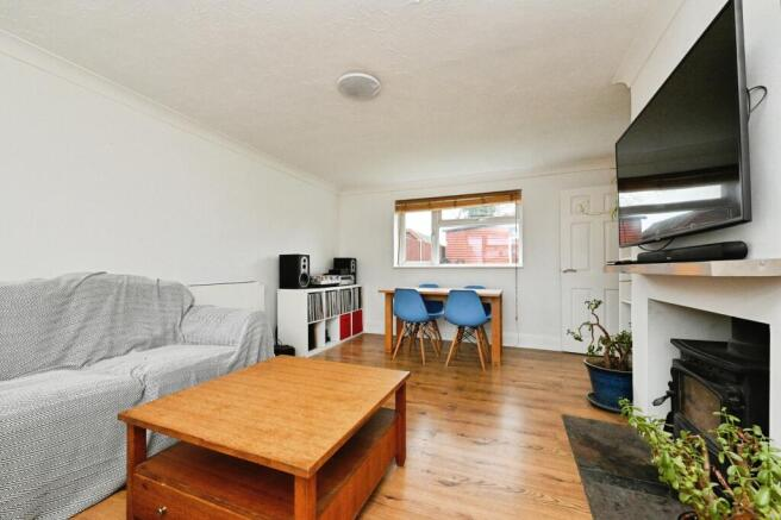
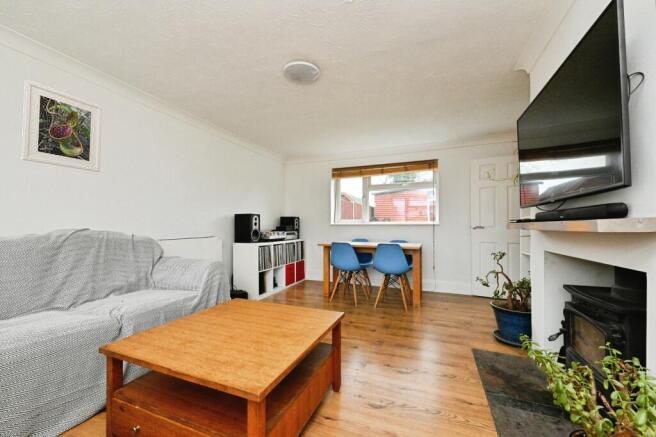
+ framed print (65, 130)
